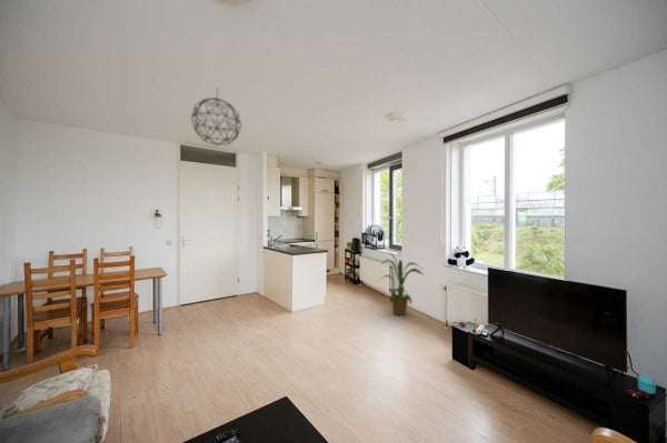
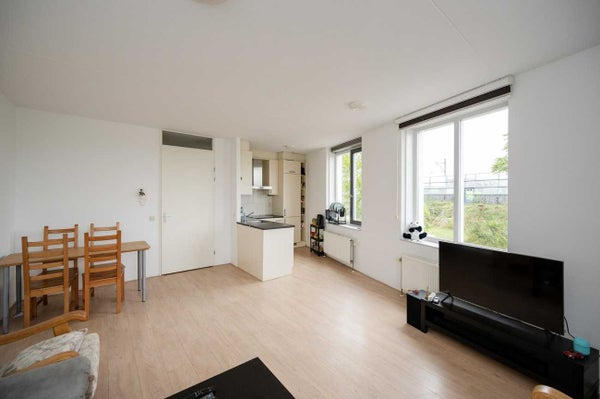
- pendant light (217, 115)
- house plant (402, 284)
